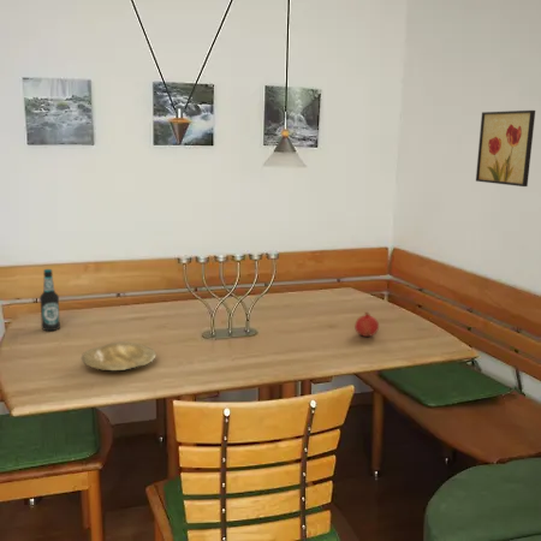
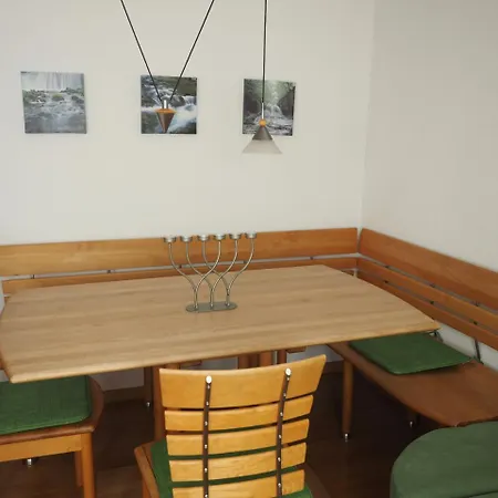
- bottle (49, 299)
- plate (119, 358)
- fruit (367, 323)
- wall art (505, 148)
